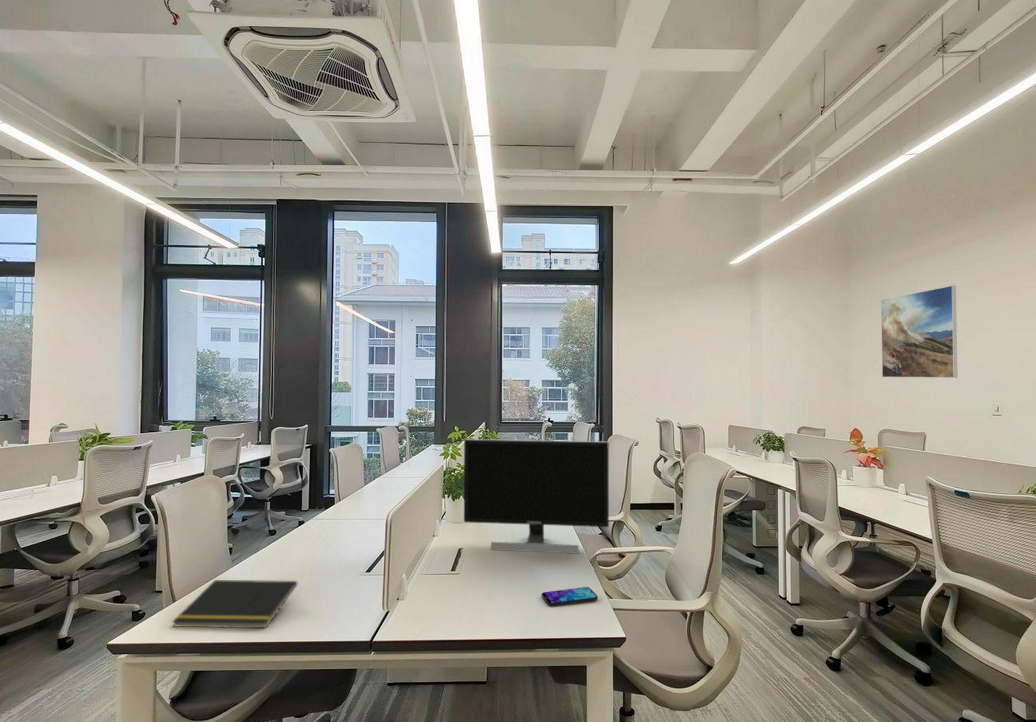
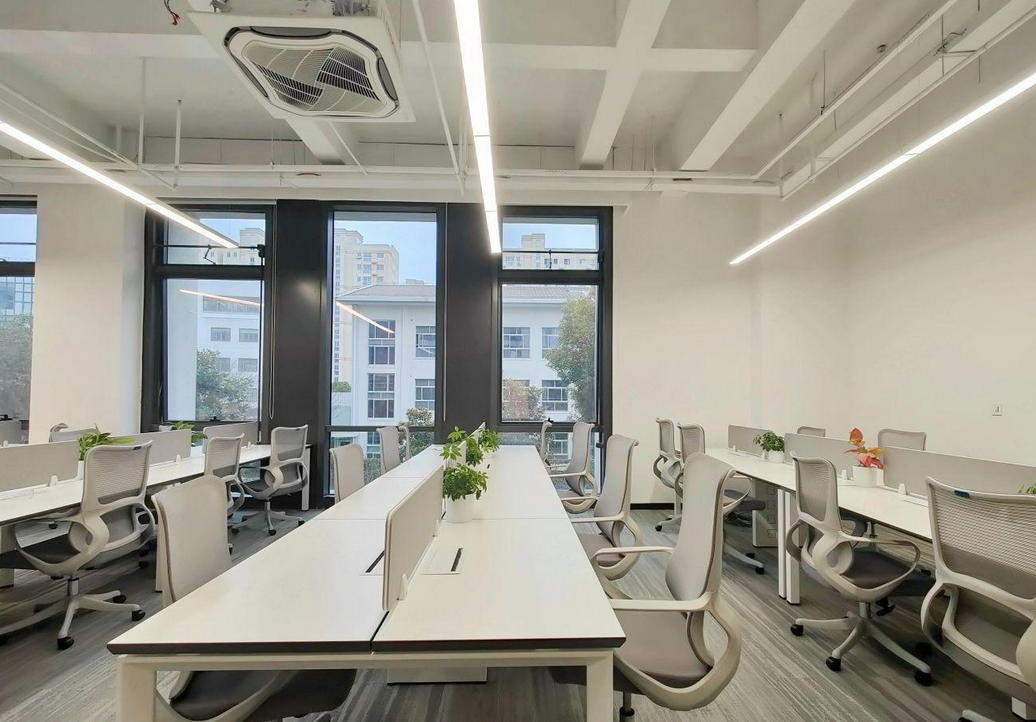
- monitor (535, 491)
- smartphone (569, 596)
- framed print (915, 335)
- notepad (238, 602)
